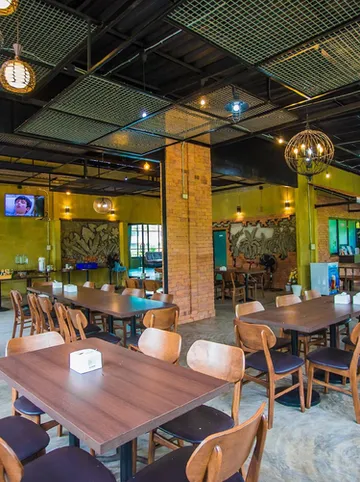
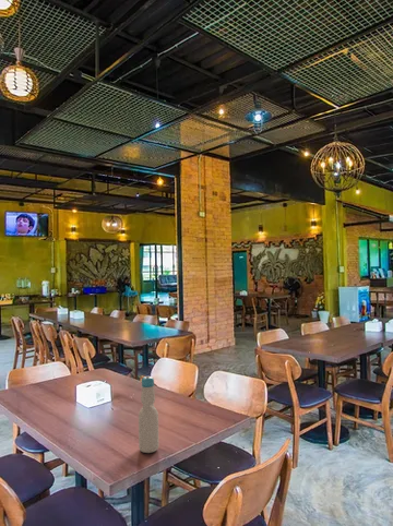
+ bottle (147, 413)
